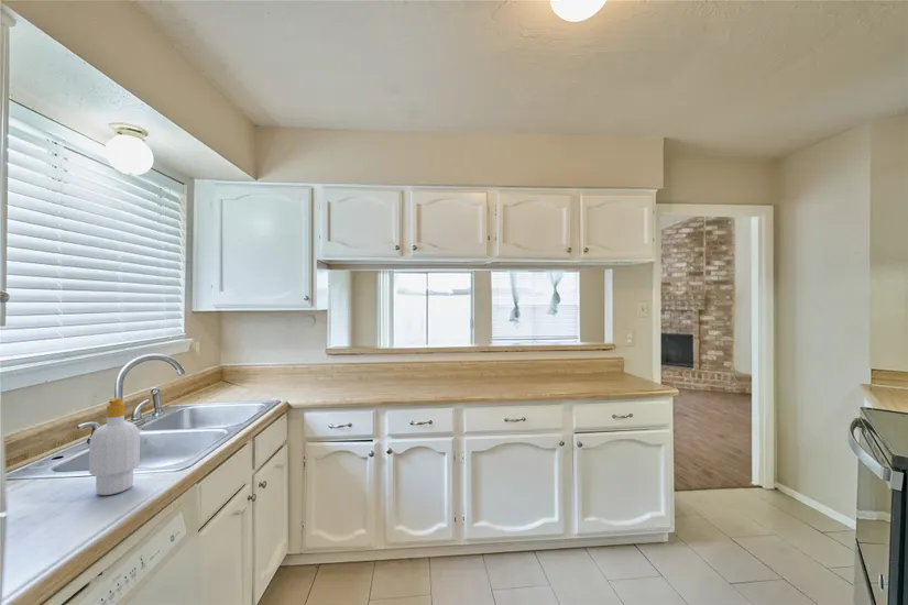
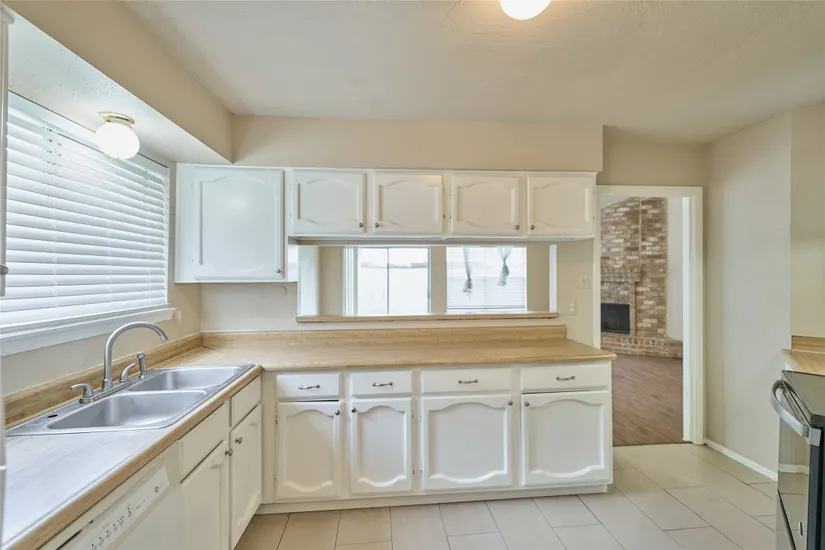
- soap bottle (114, 443)
